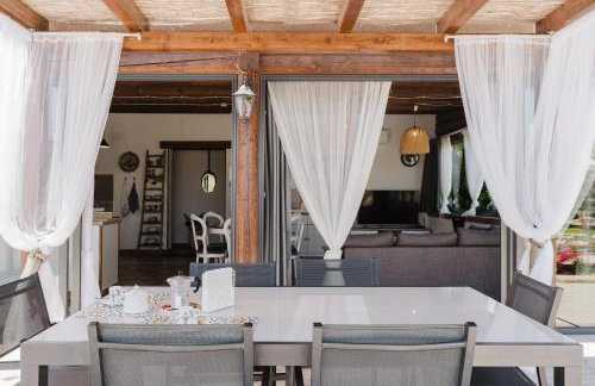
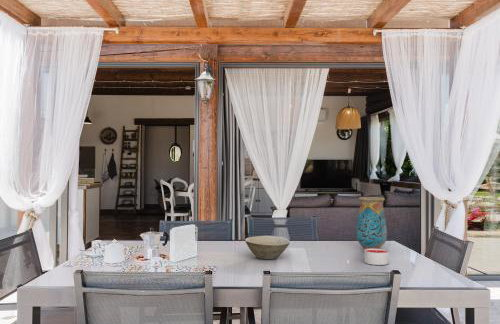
+ vase (371, 224)
+ candle (376, 256)
+ bowl (267, 248)
